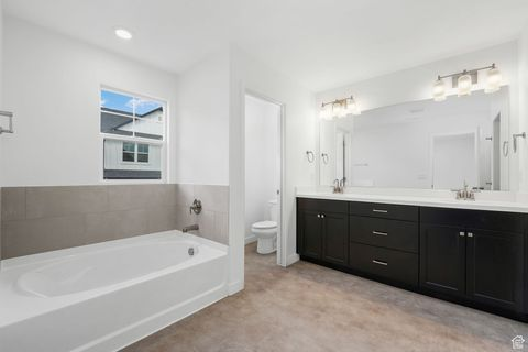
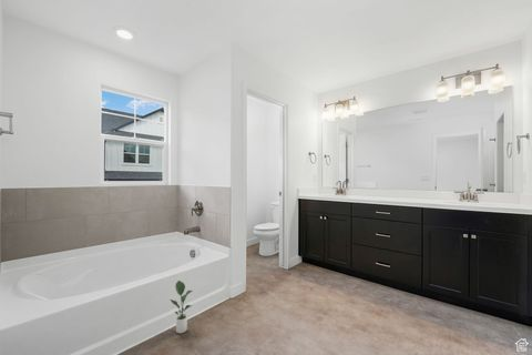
+ potted plant (182, 307)
